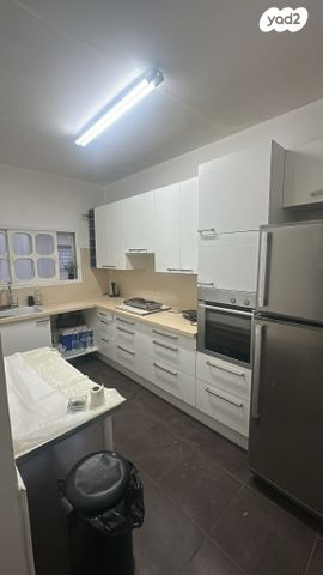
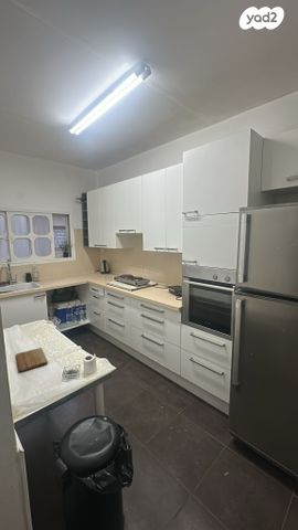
+ cutting board (31, 358)
